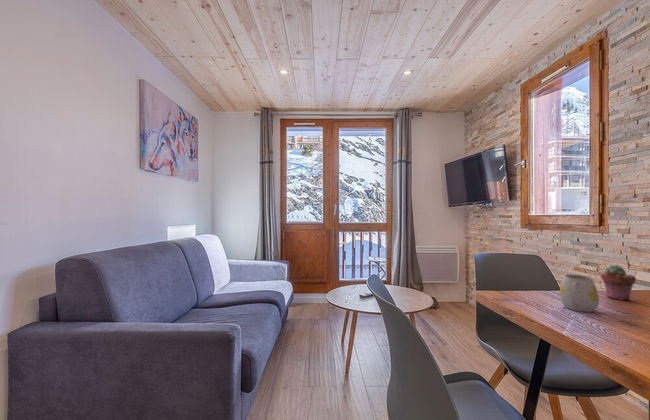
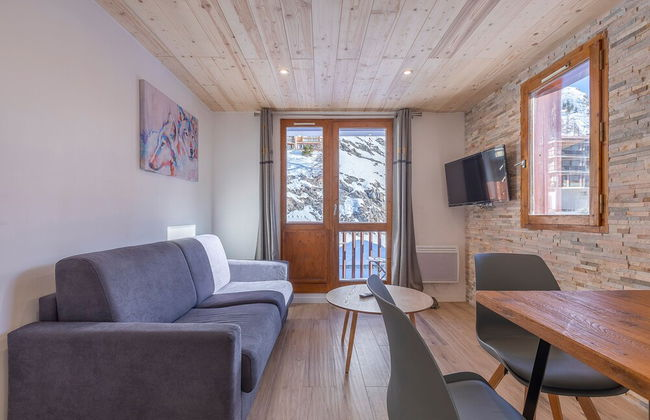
- mug (577, 293)
- potted succulent (617, 281)
